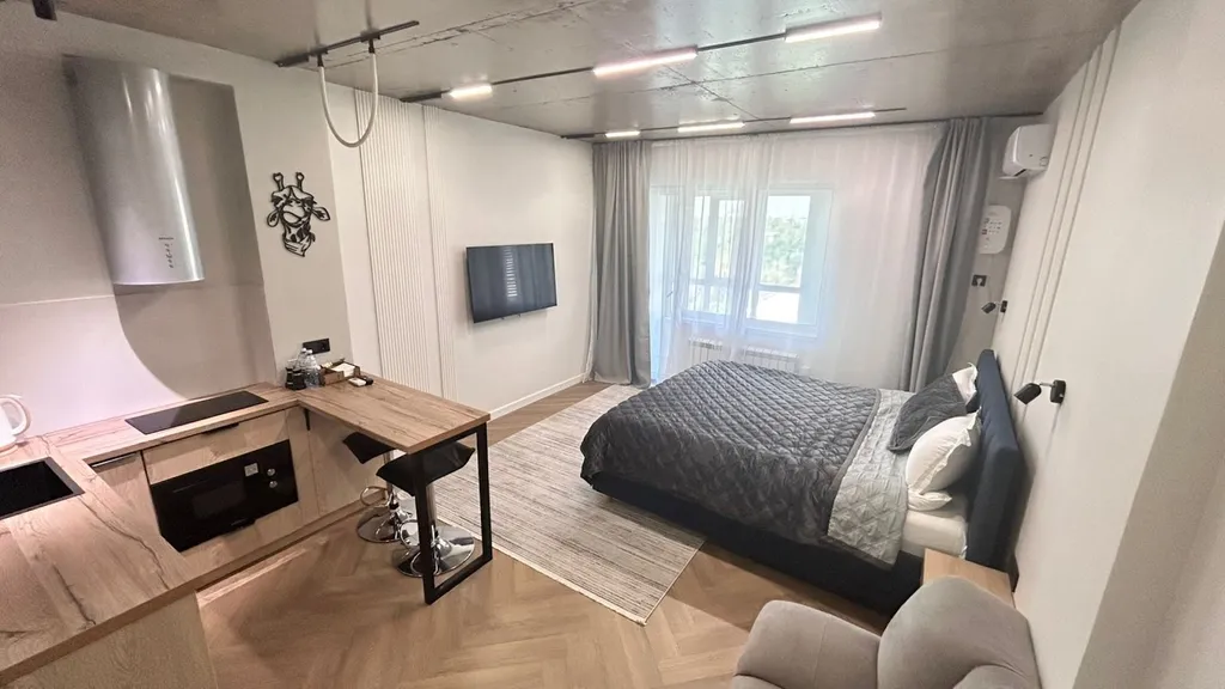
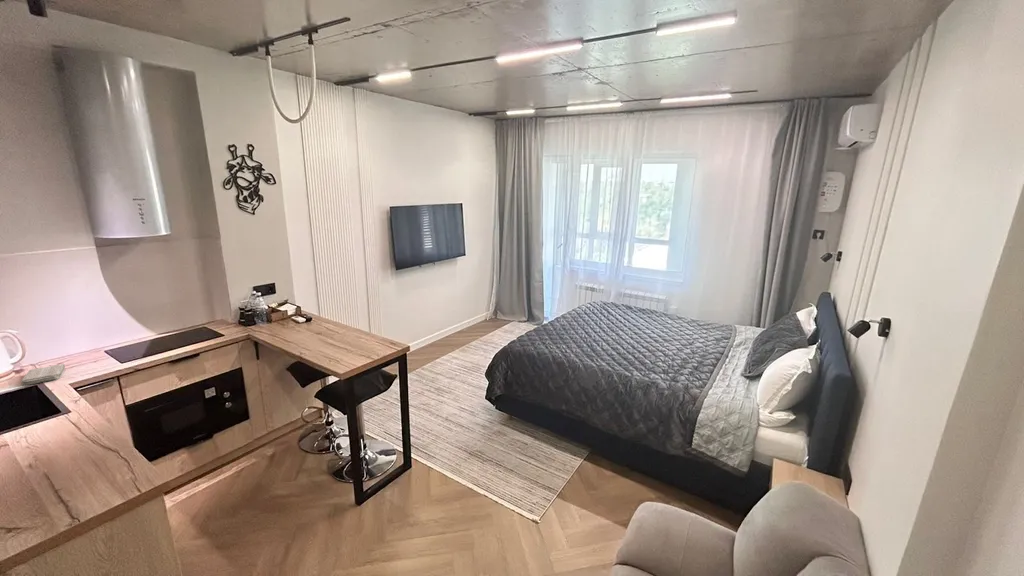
+ washcloth (43, 373)
